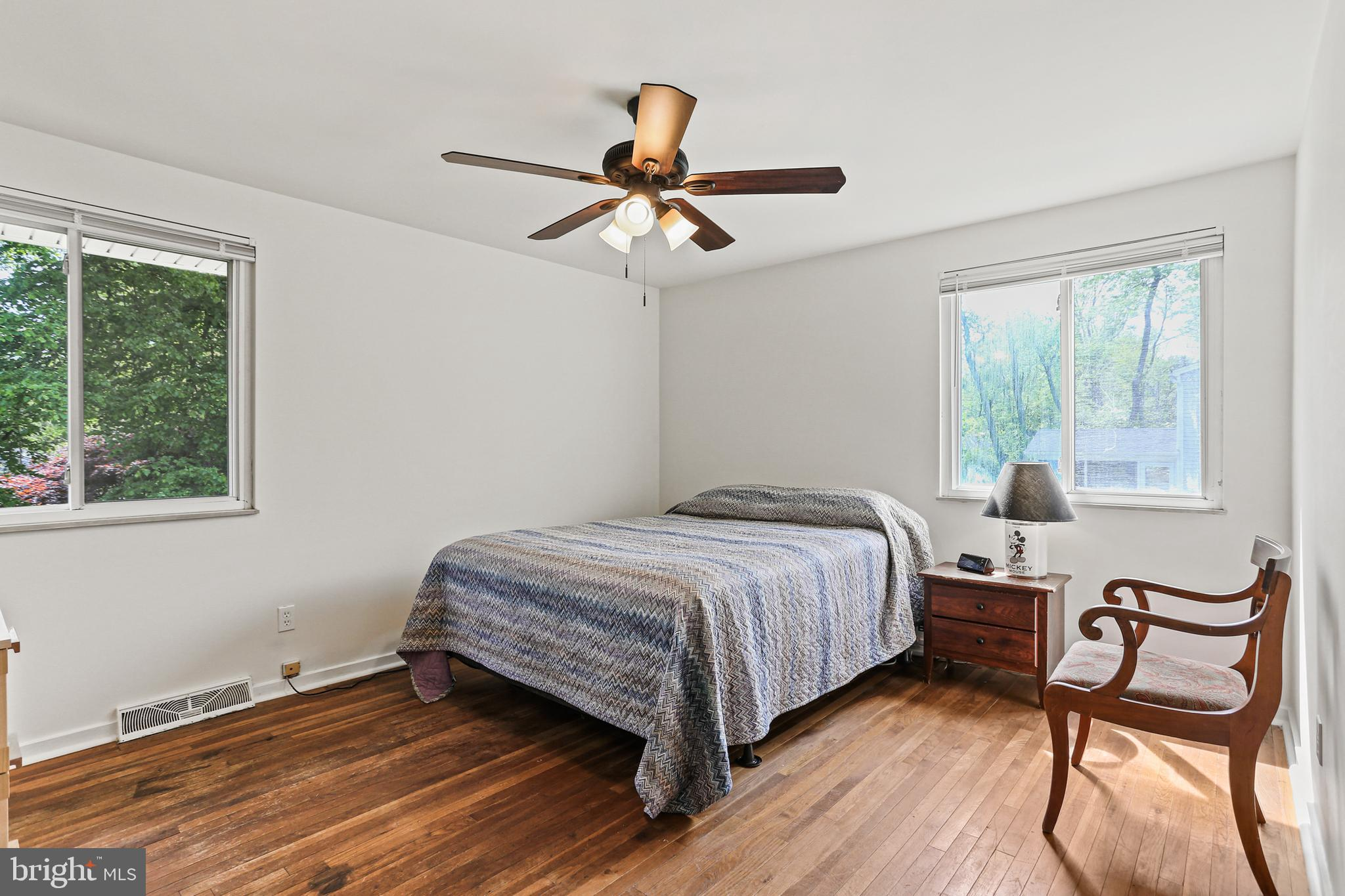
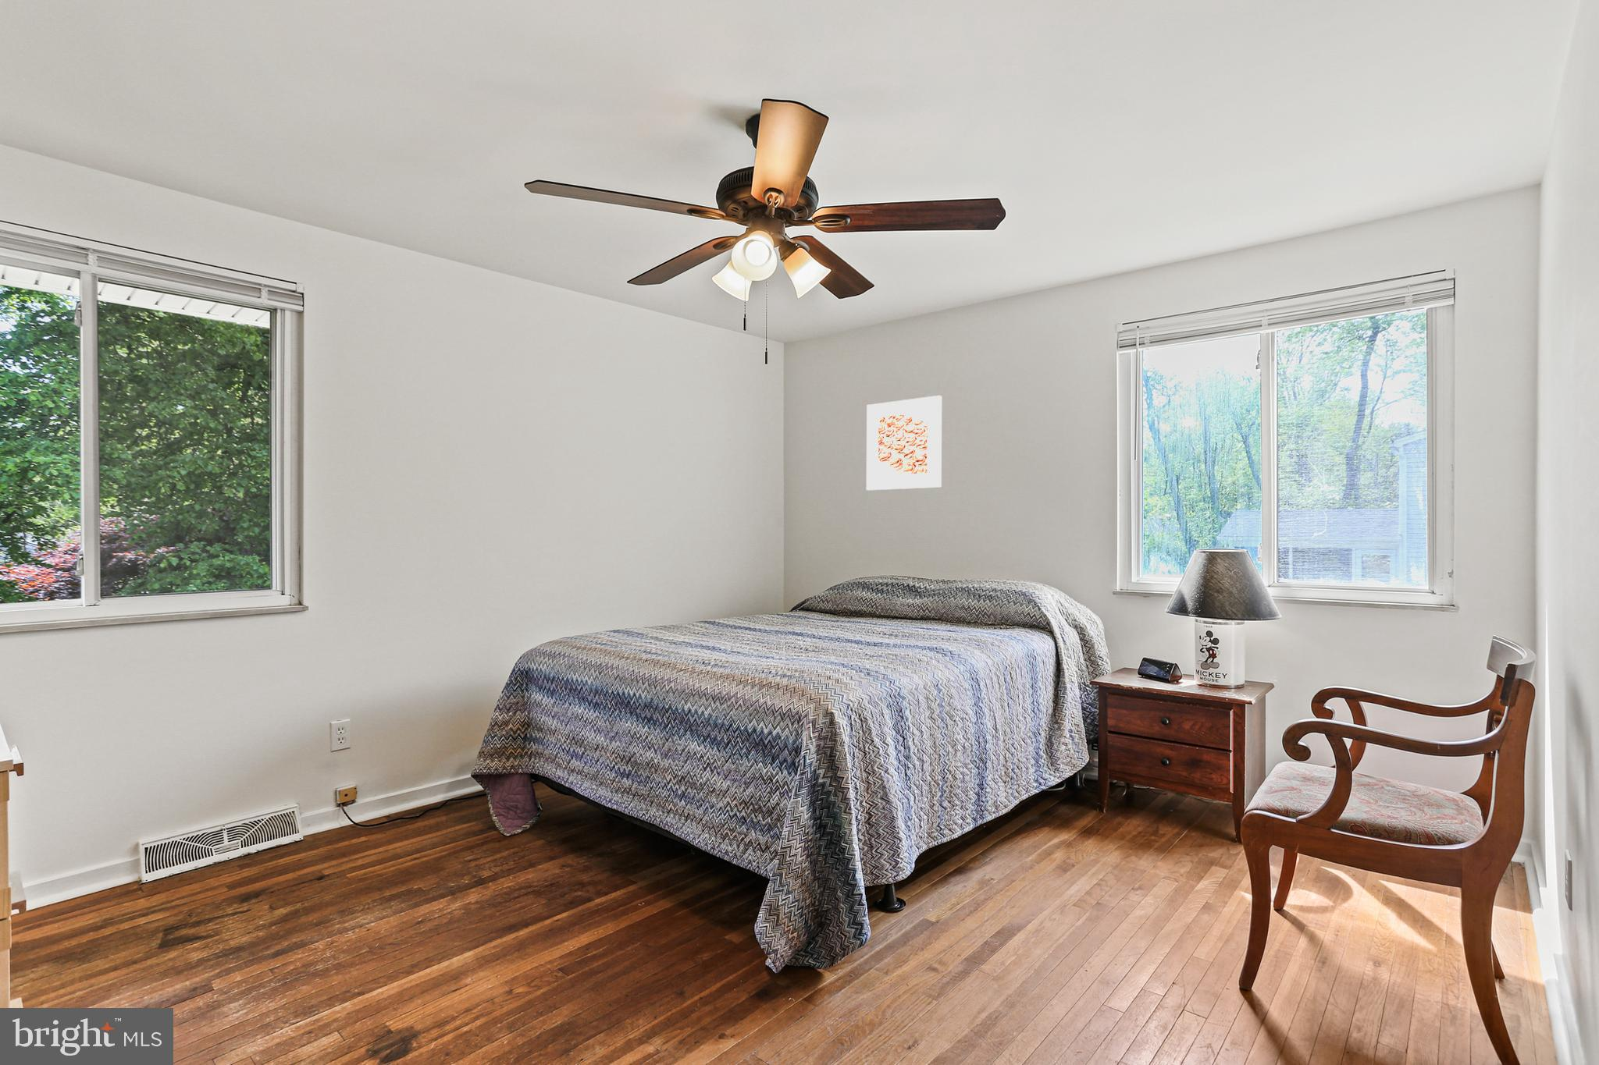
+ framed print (902, 443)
